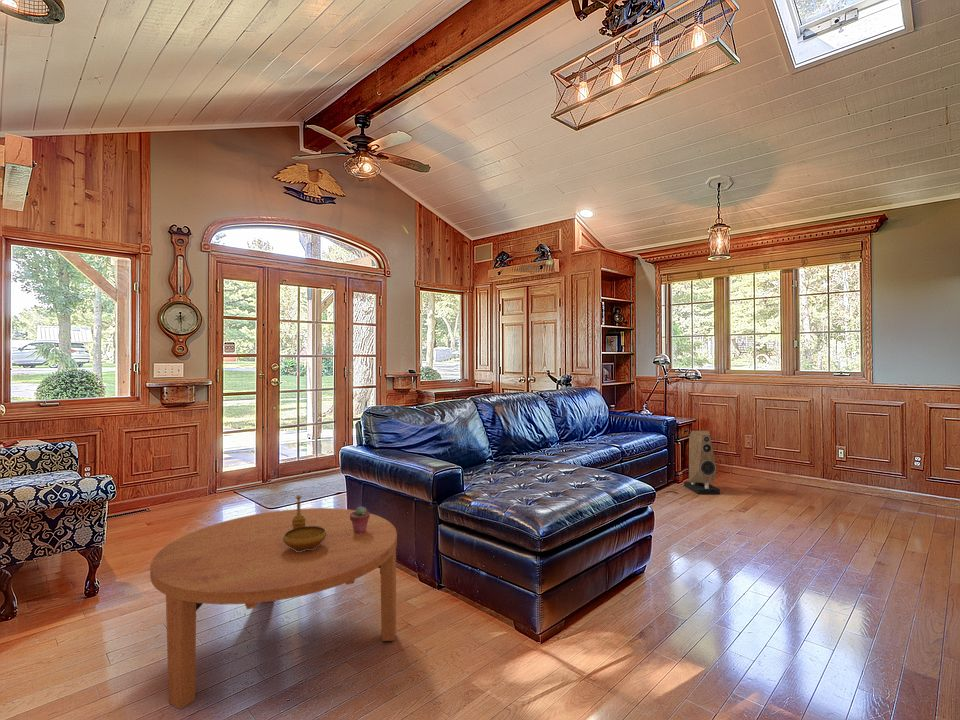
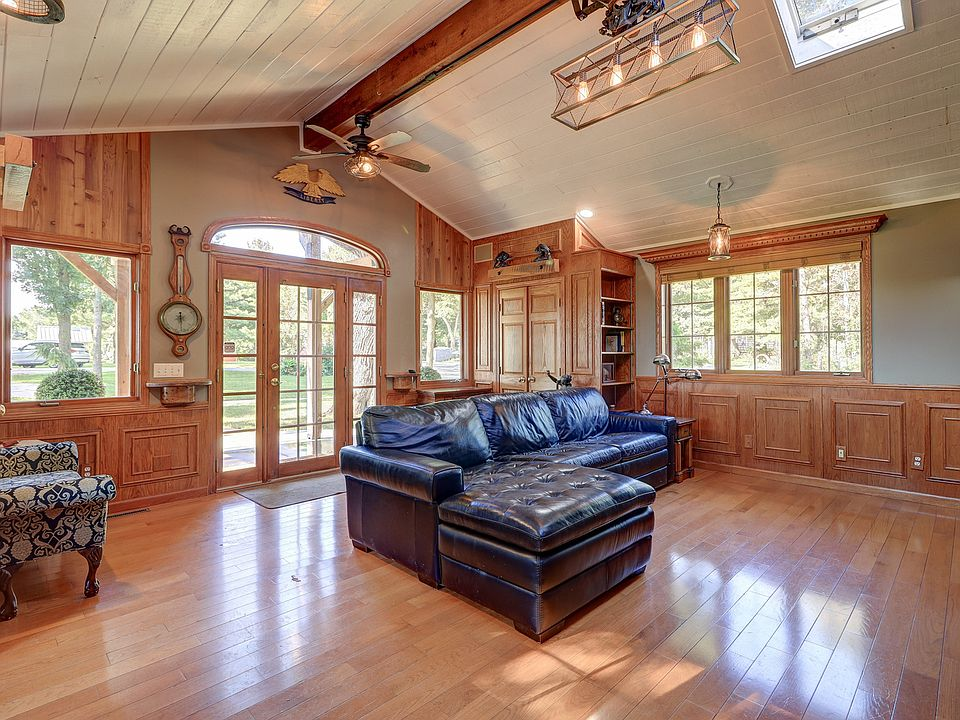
- speaker (701, 460)
- coffee table (284, 590)
- potted succulent (359, 518)
- decorative bowl (302, 521)
